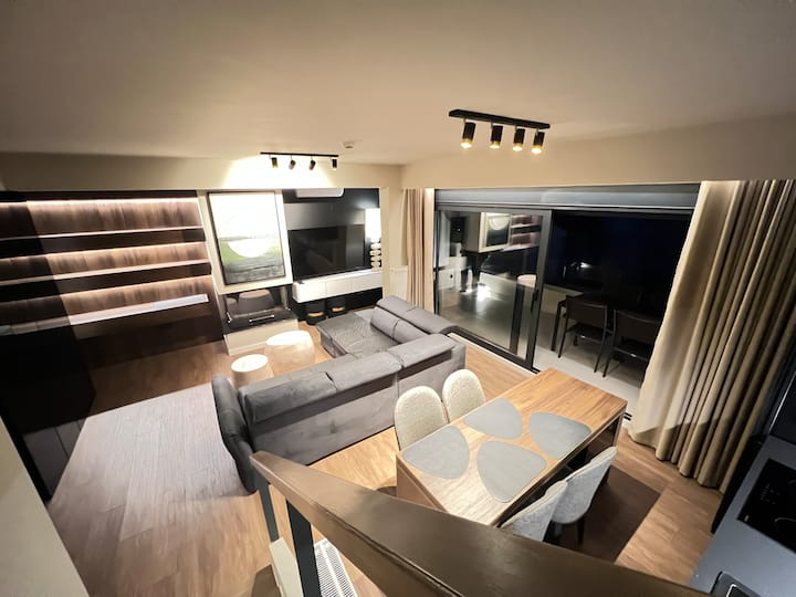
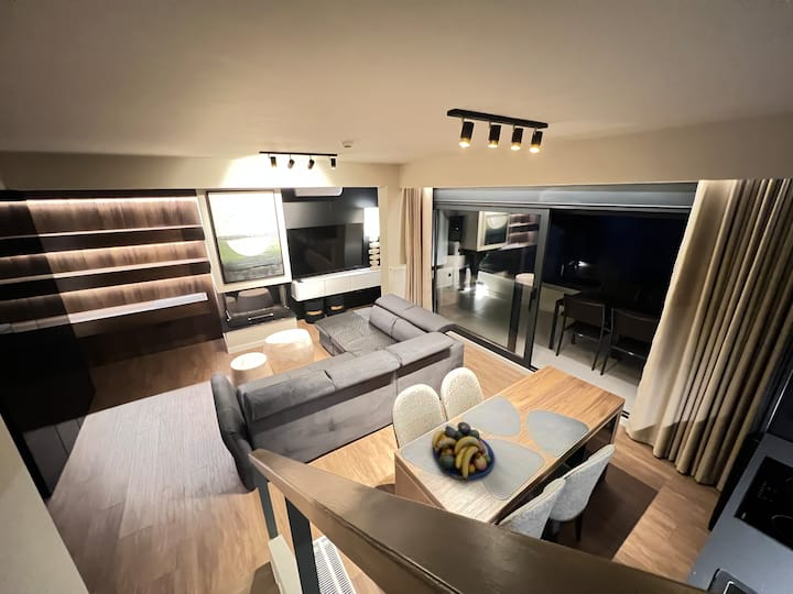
+ fruit bowl (464, 444)
